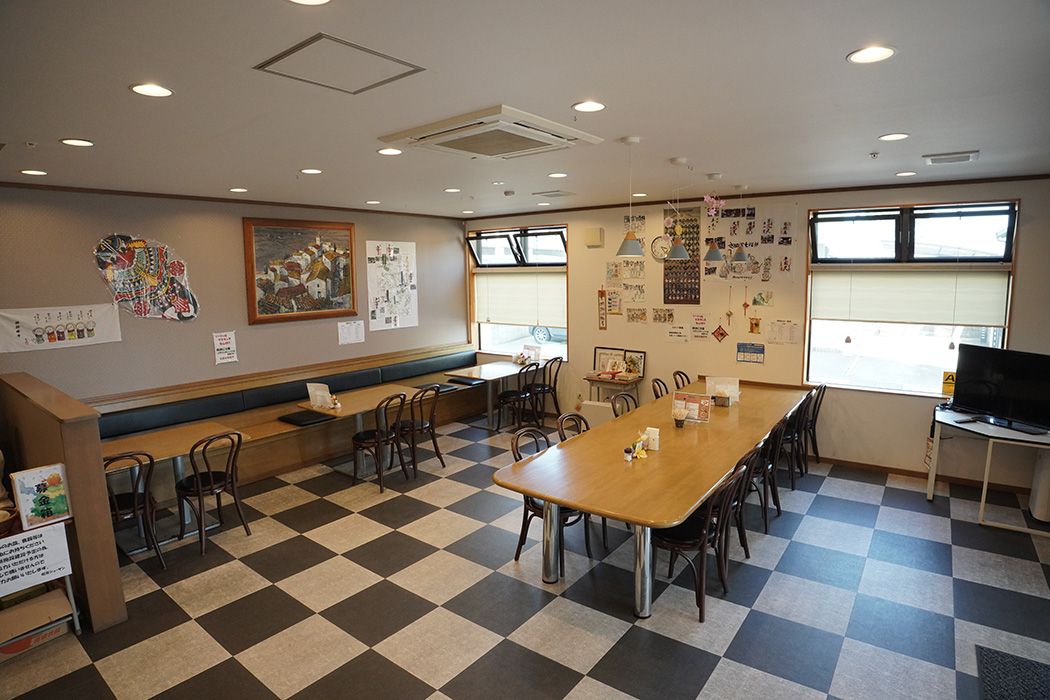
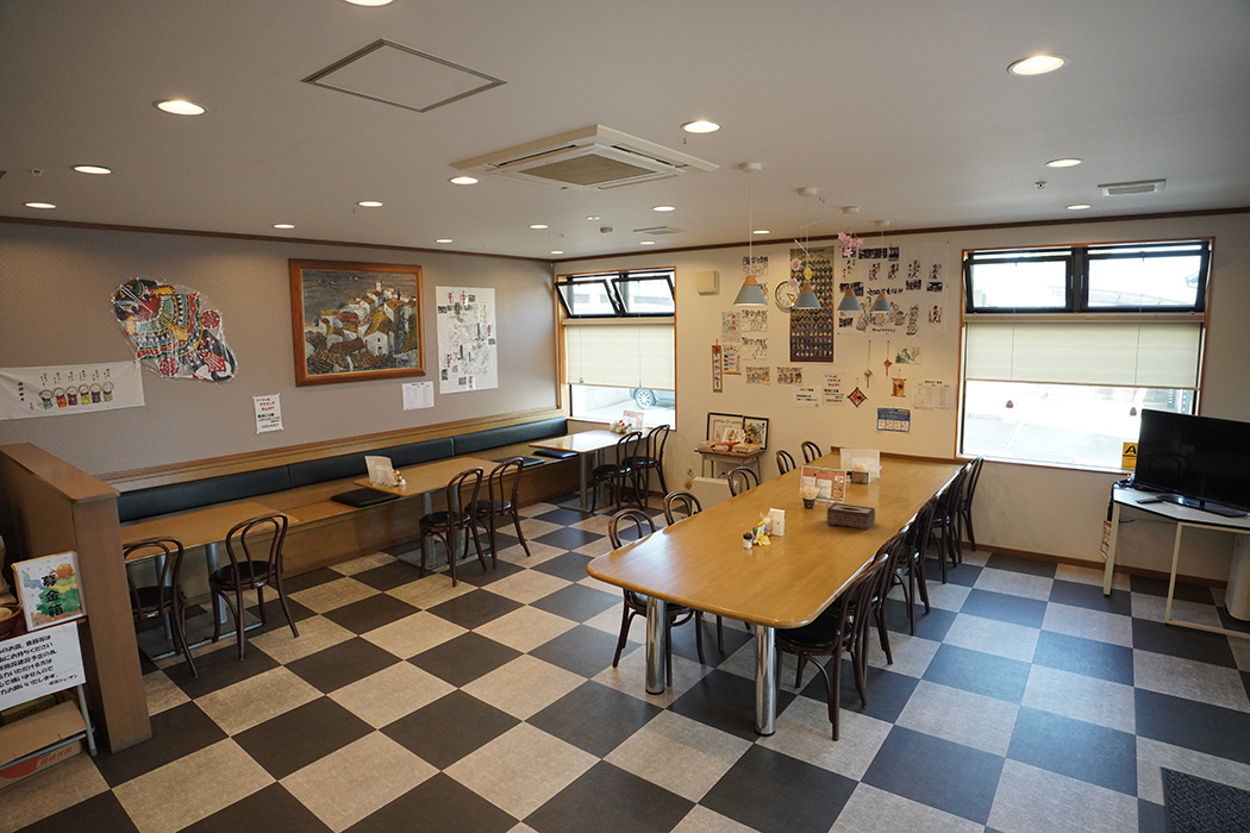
+ tissue box (850, 515)
